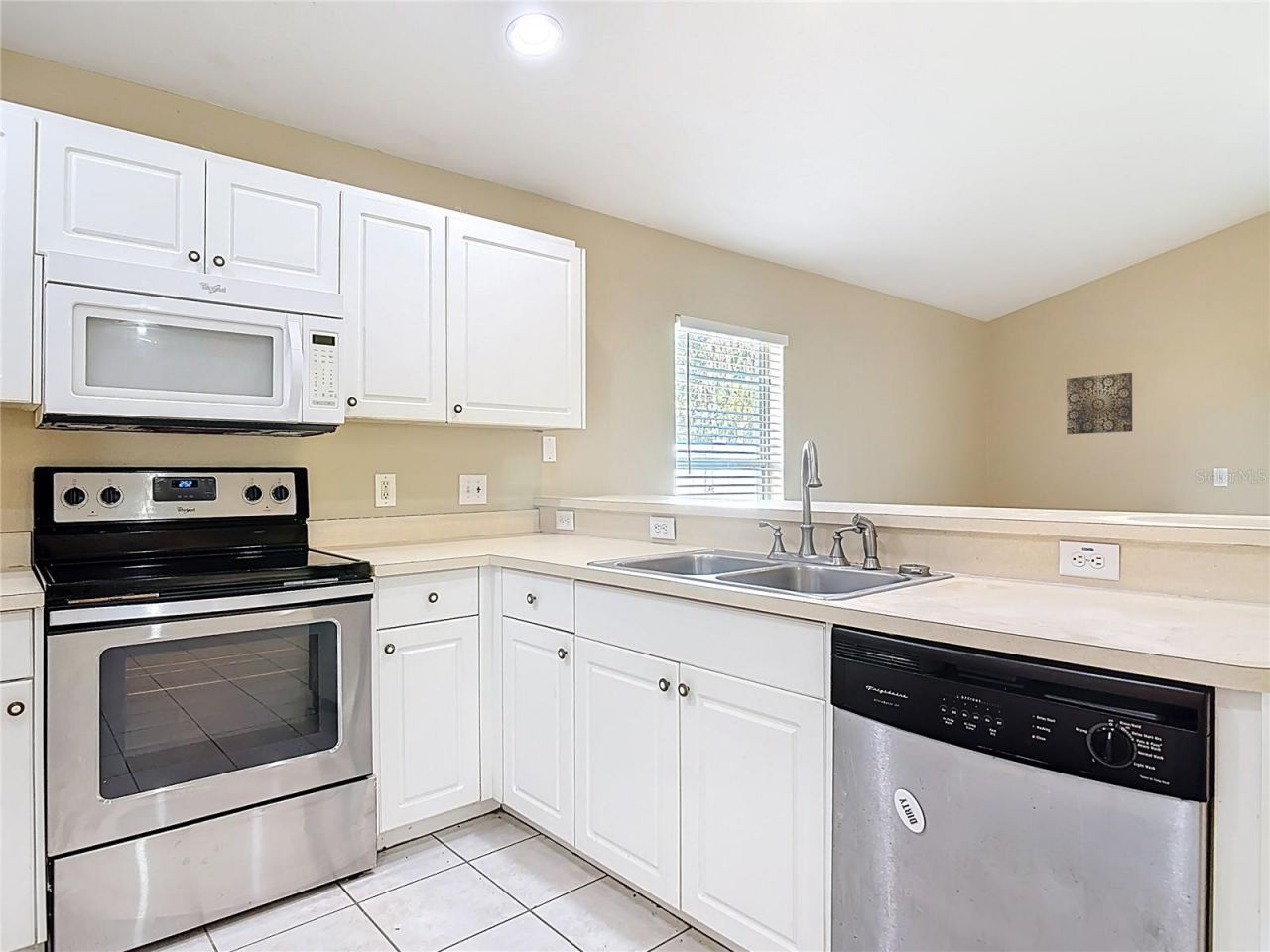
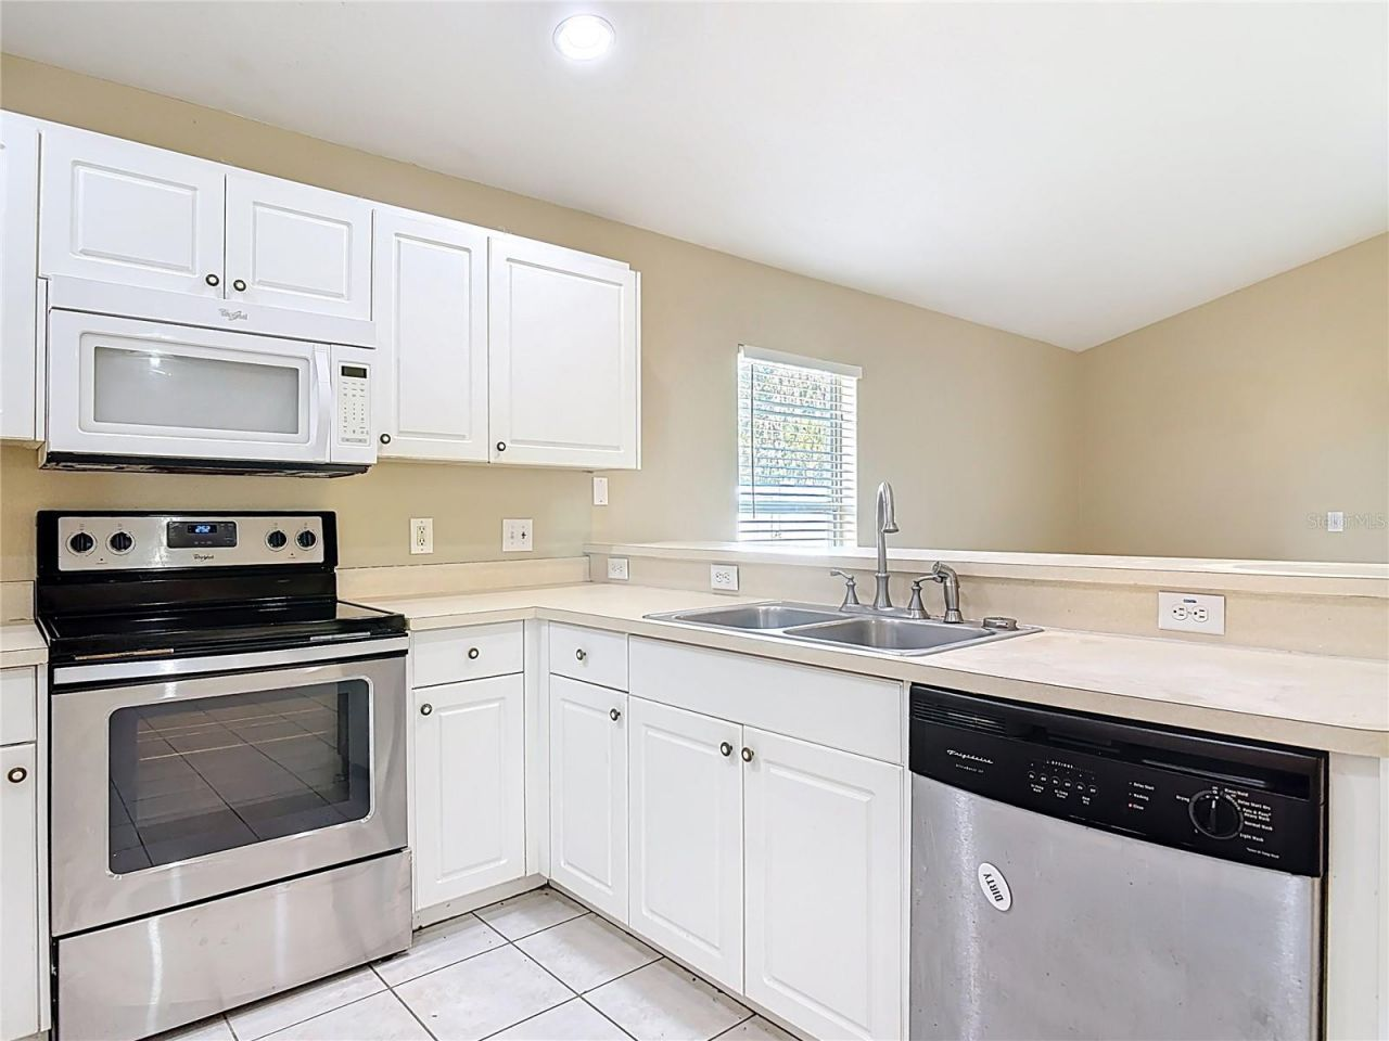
- wall art (1098, 404)
